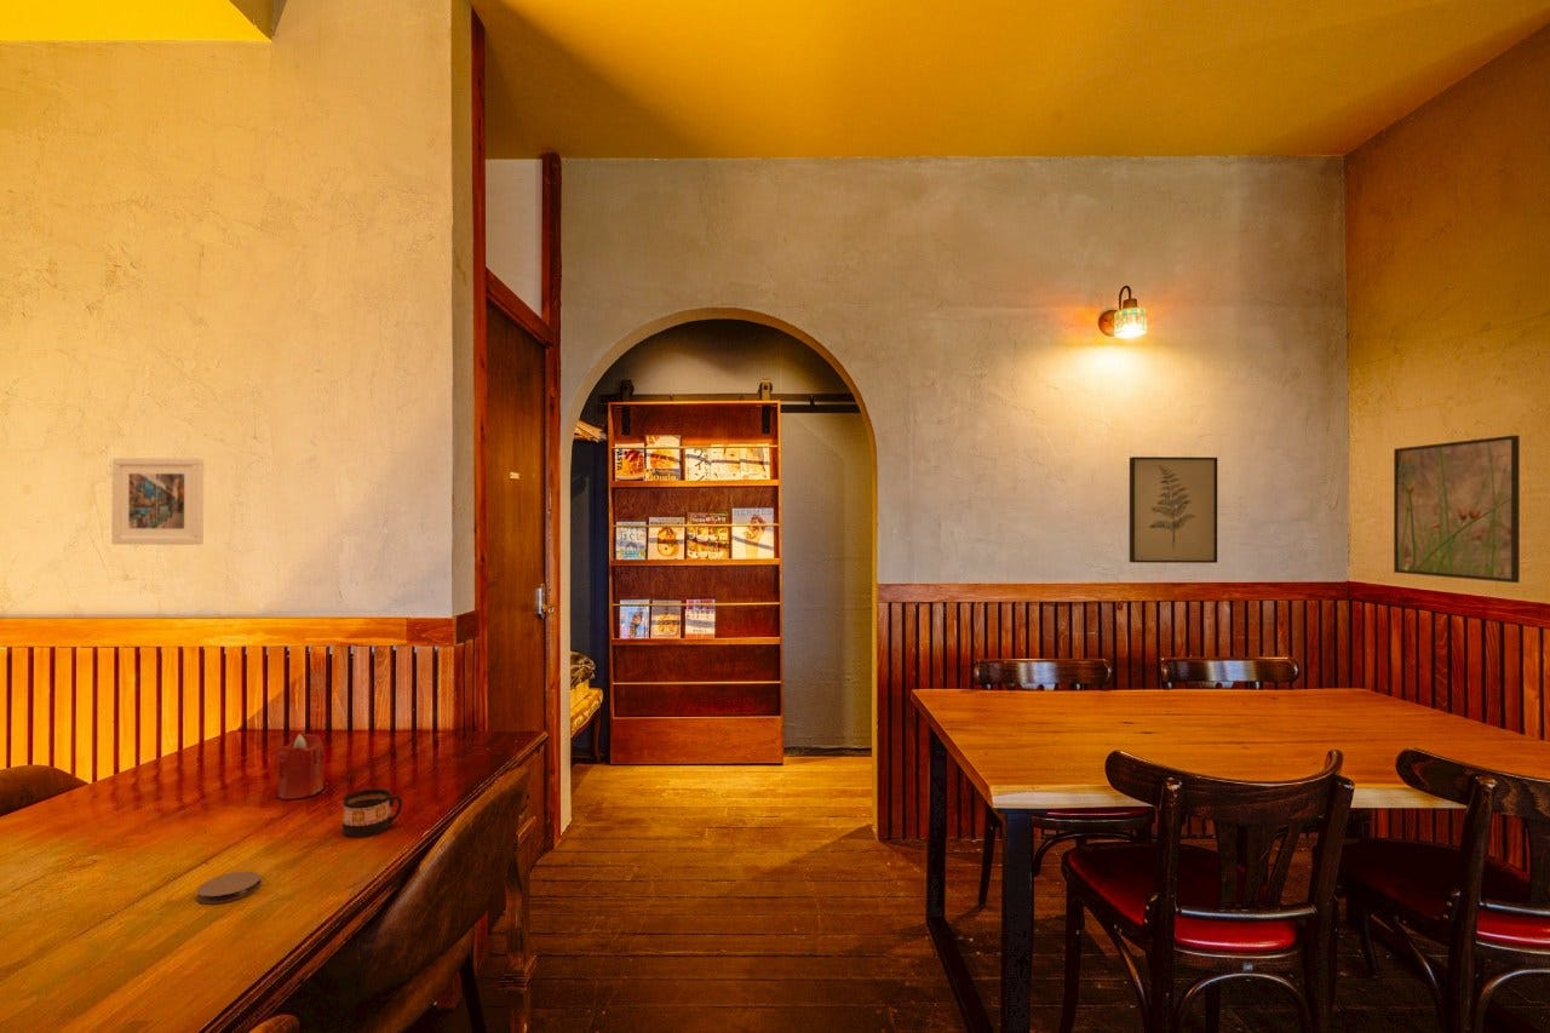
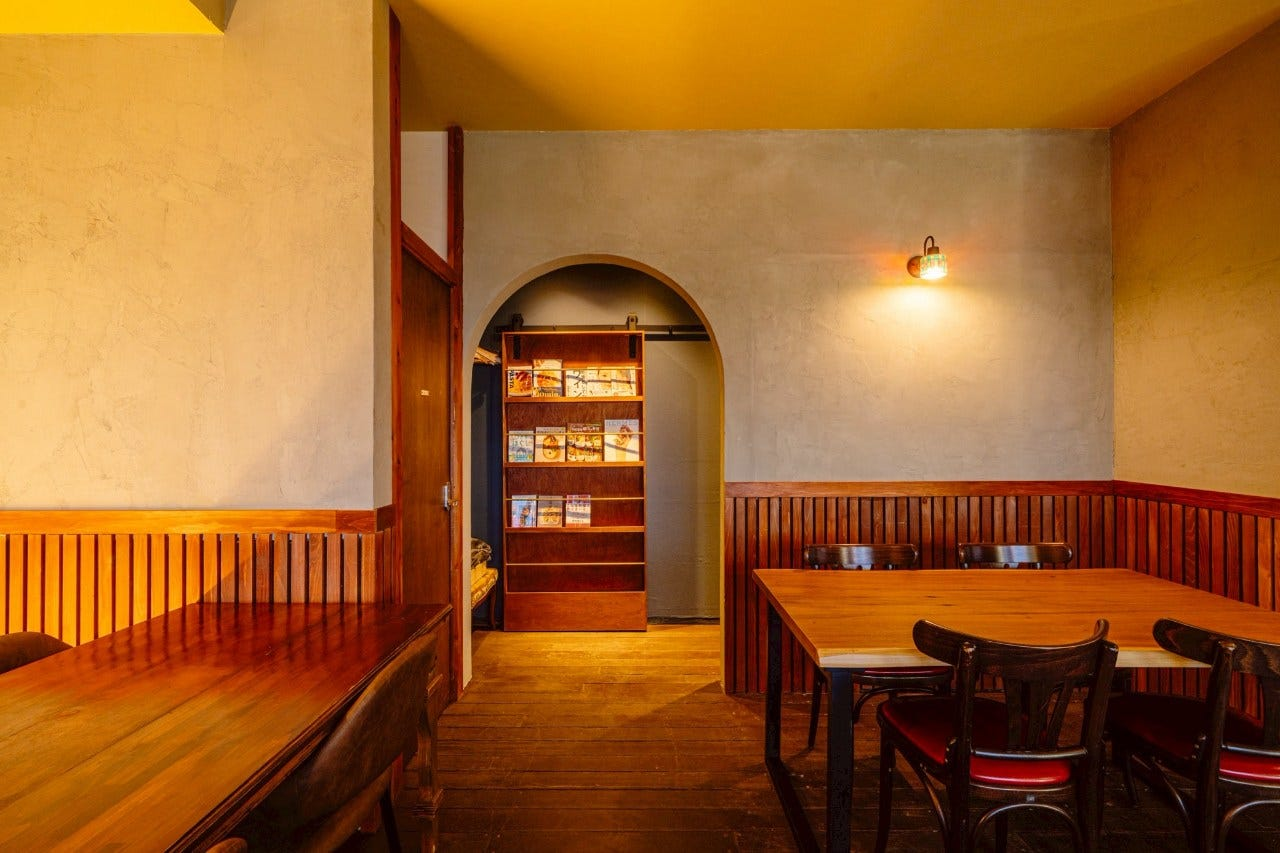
- cup (368, 813)
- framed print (157, 500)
- coaster (229, 886)
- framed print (1451, 510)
- candle (300, 763)
- wall art (1172, 510)
